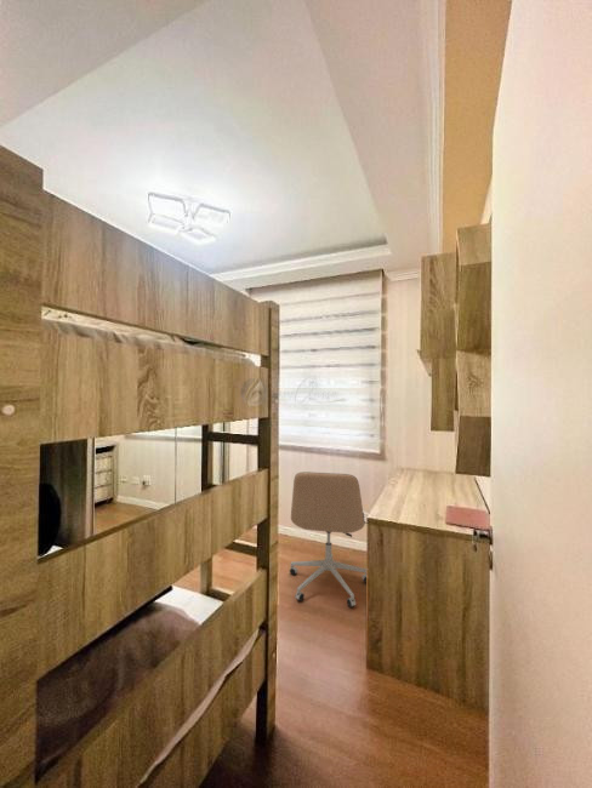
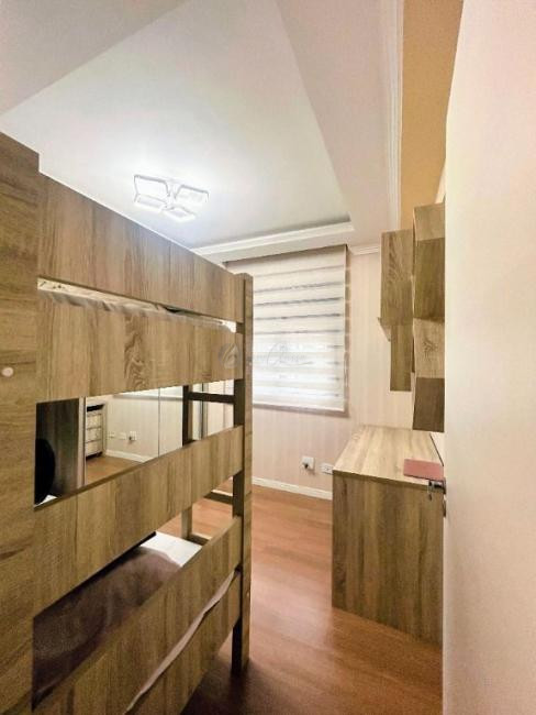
- office chair (328, 524)
